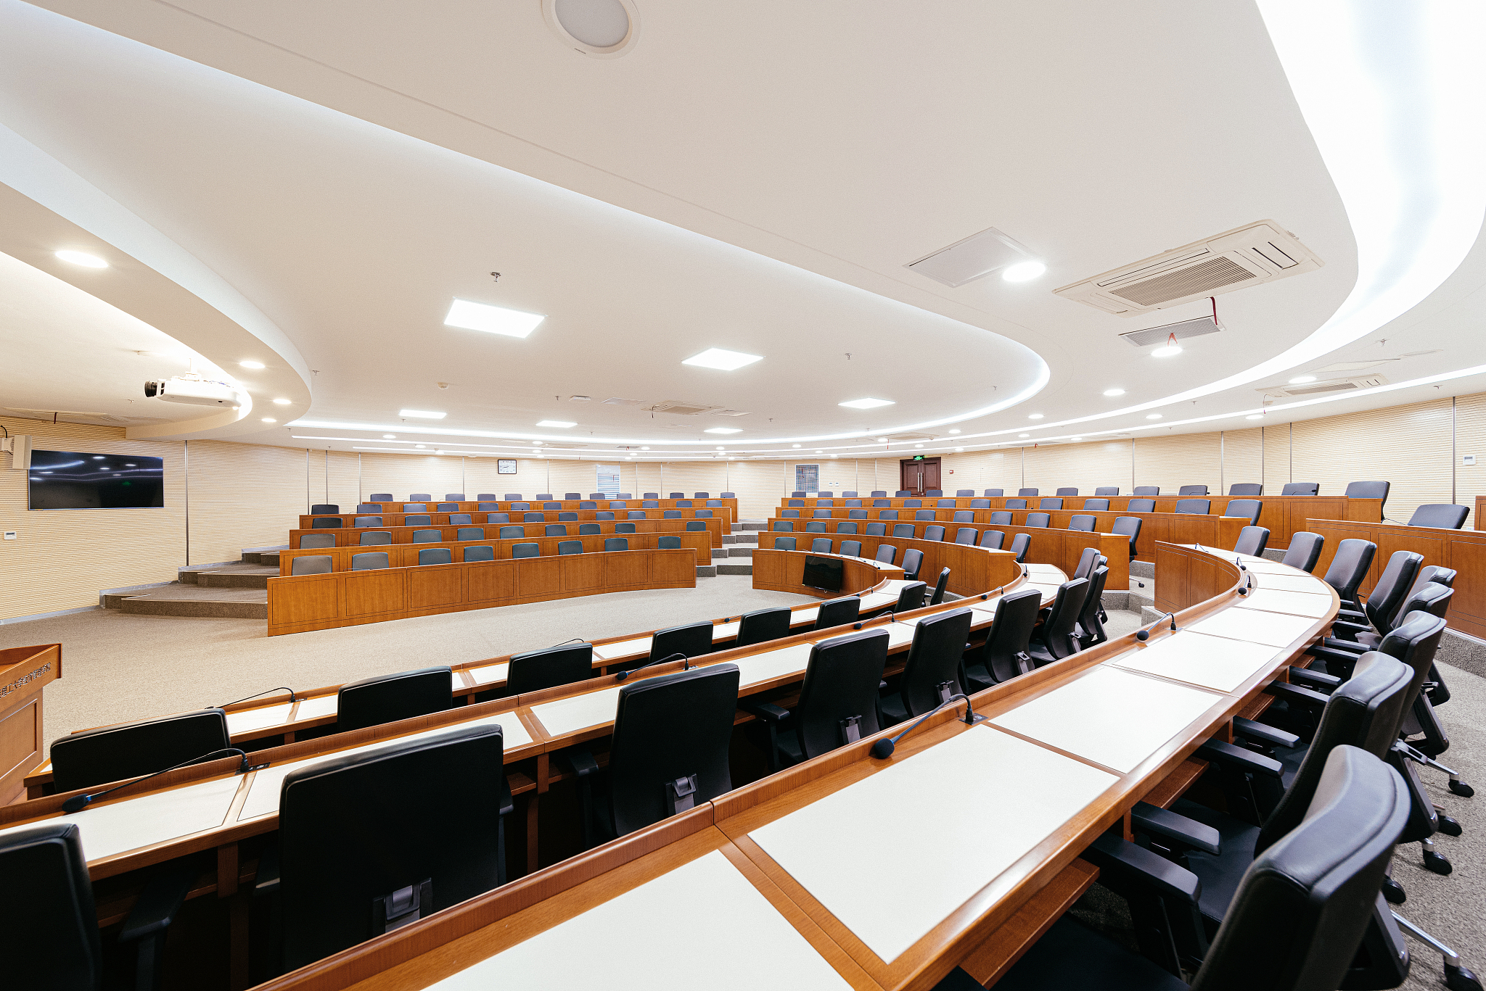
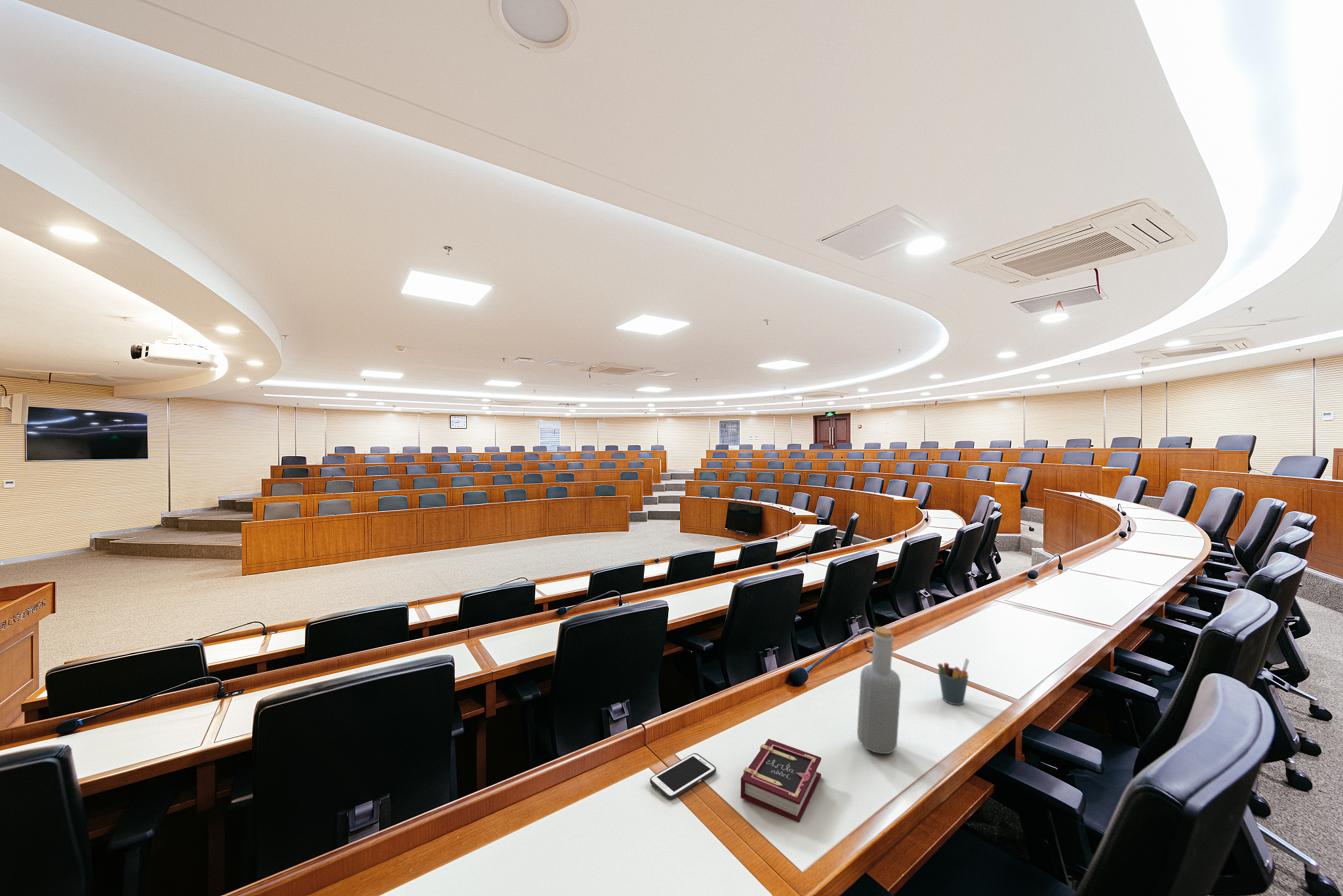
+ pen holder (953, 679)
+ cell phone (683, 775)
+ bottle (878, 688)
+ book (781, 775)
